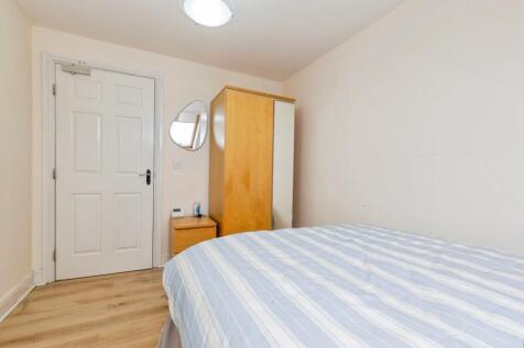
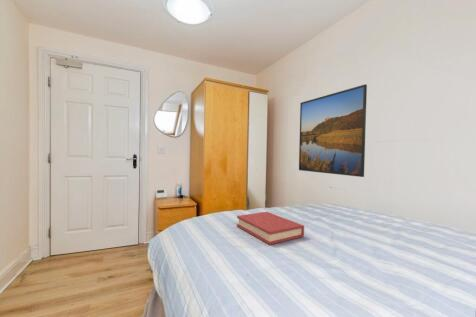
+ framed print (327, 134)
+ hardback book (268, 225)
